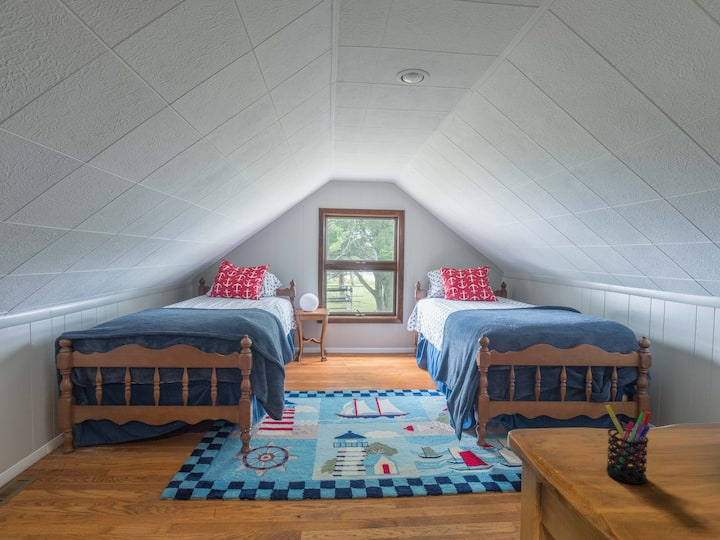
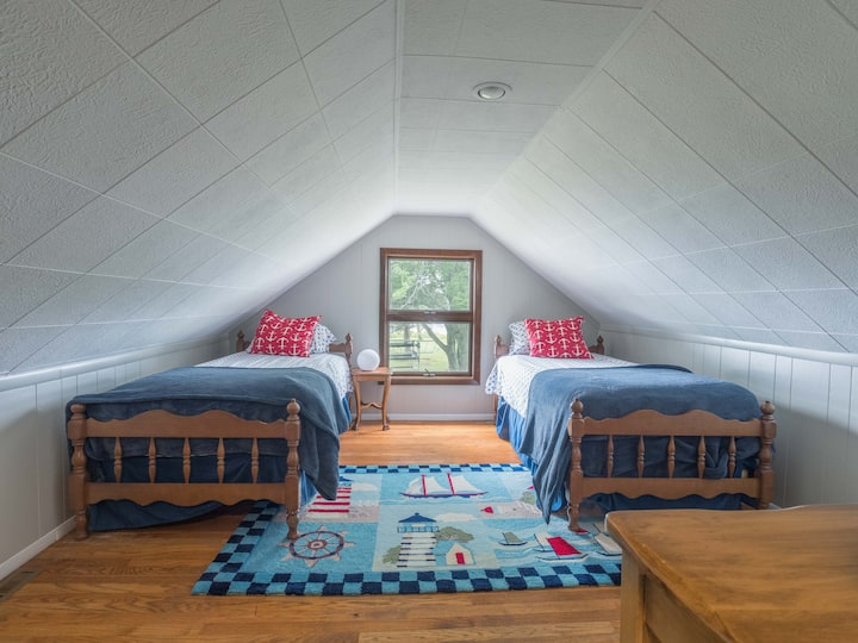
- pen holder (631, 440)
